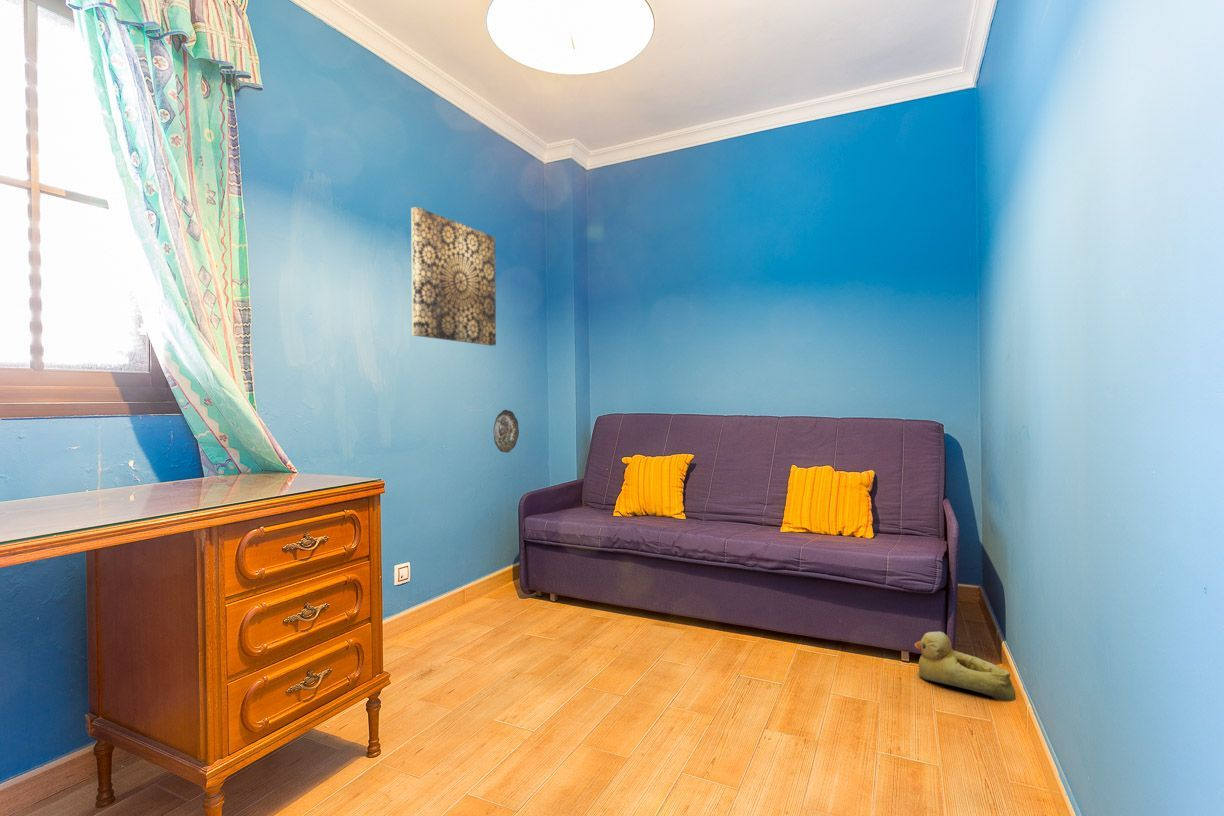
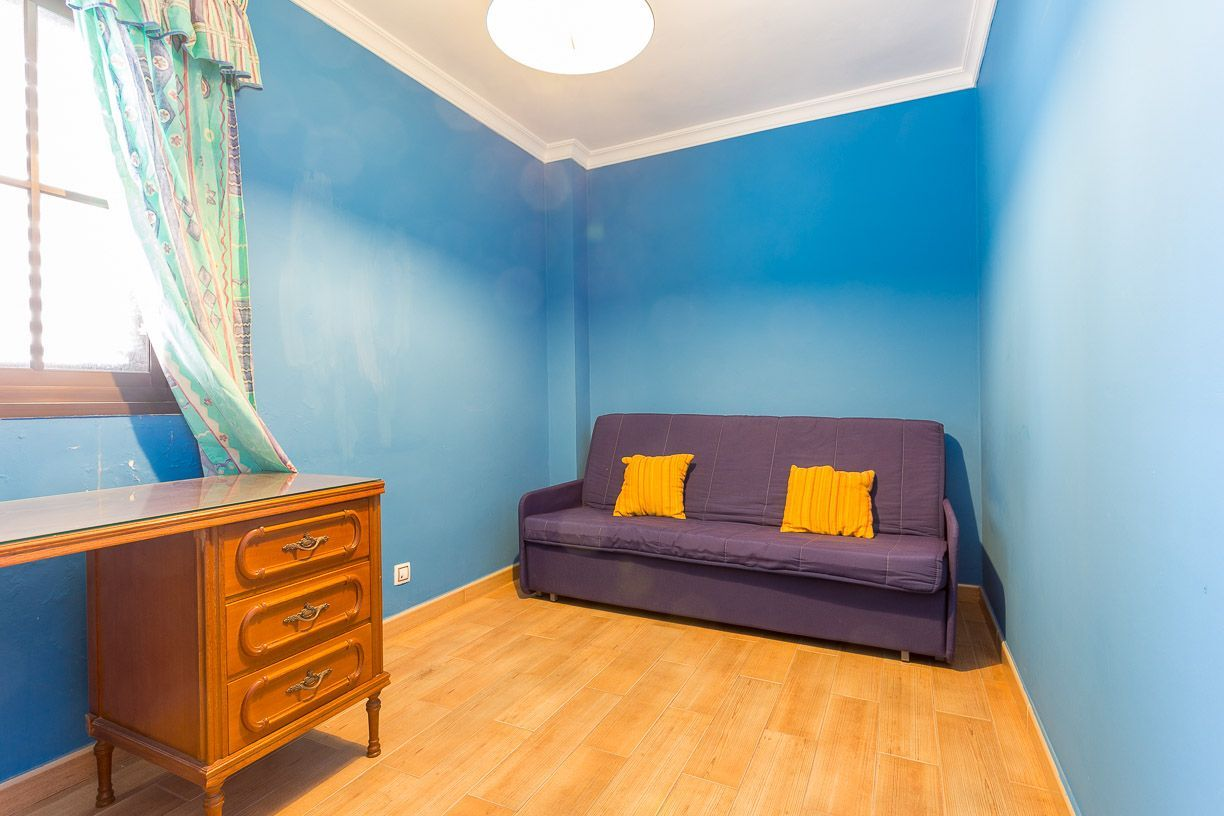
- decorative plate (504, 431)
- wall art (457, 282)
- rubber duck (962, 660)
